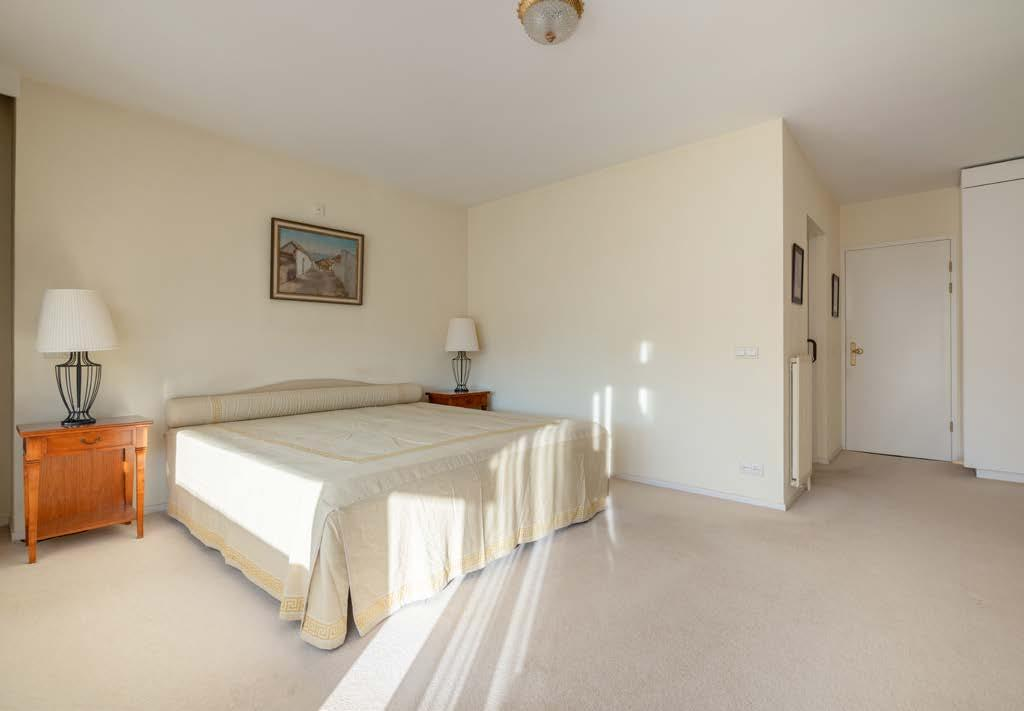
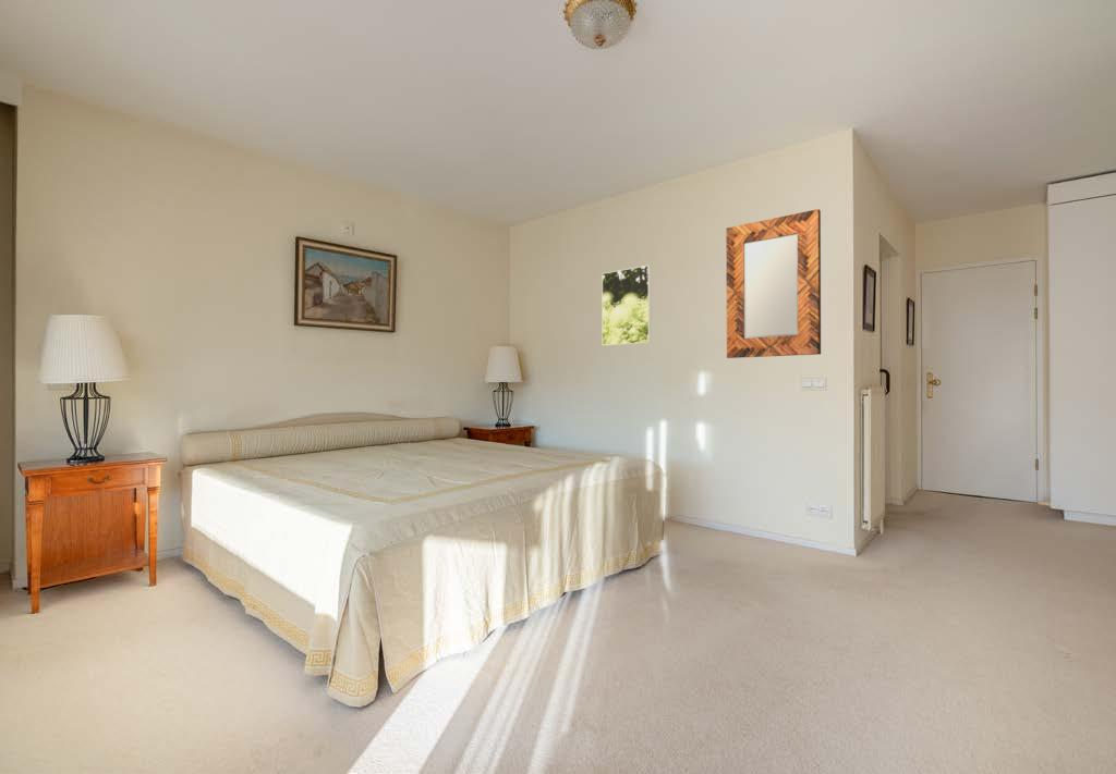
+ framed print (626, 306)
+ home mirror (771, 287)
